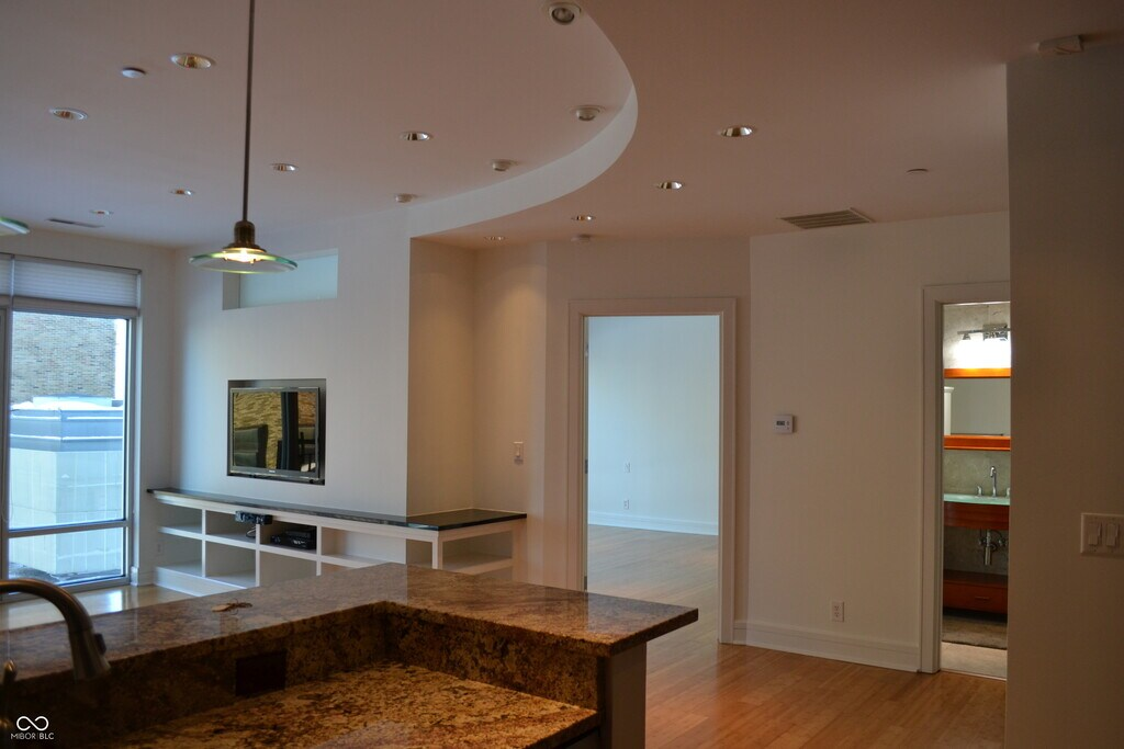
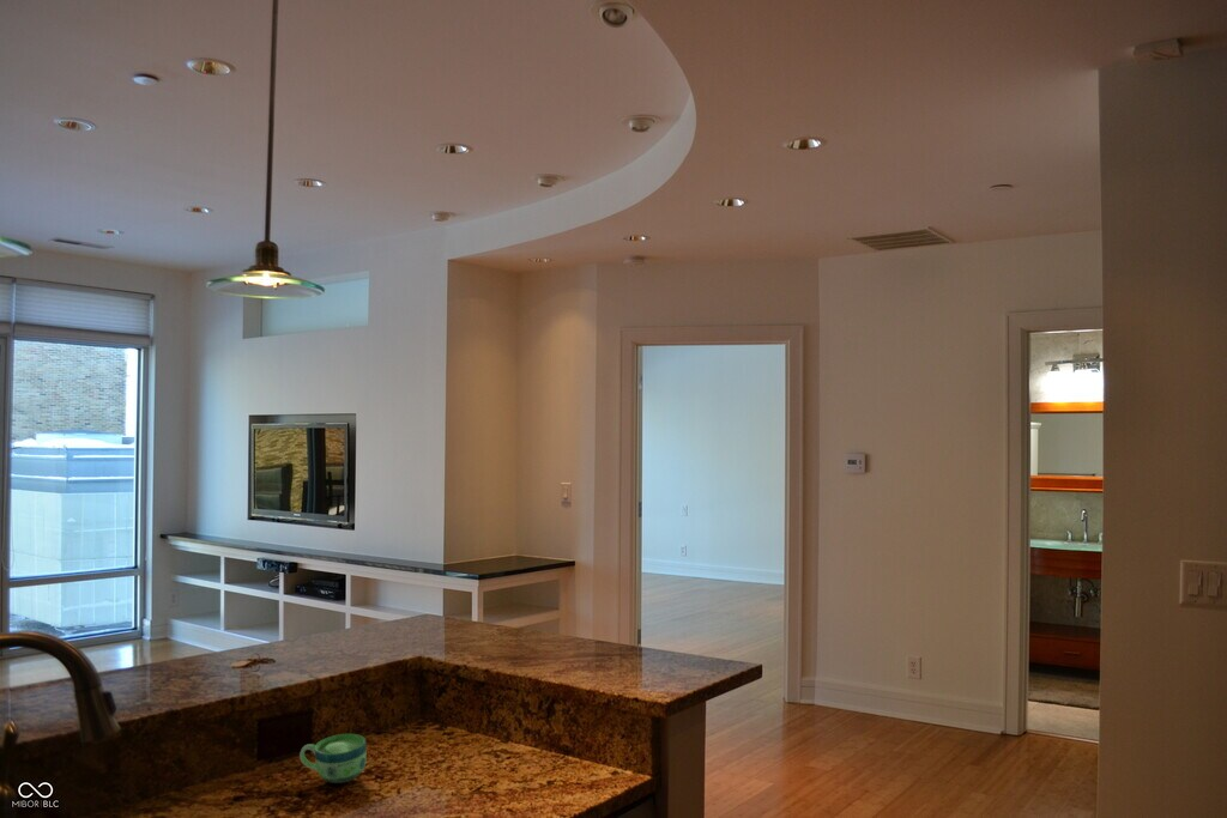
+ cup (332, 761)
